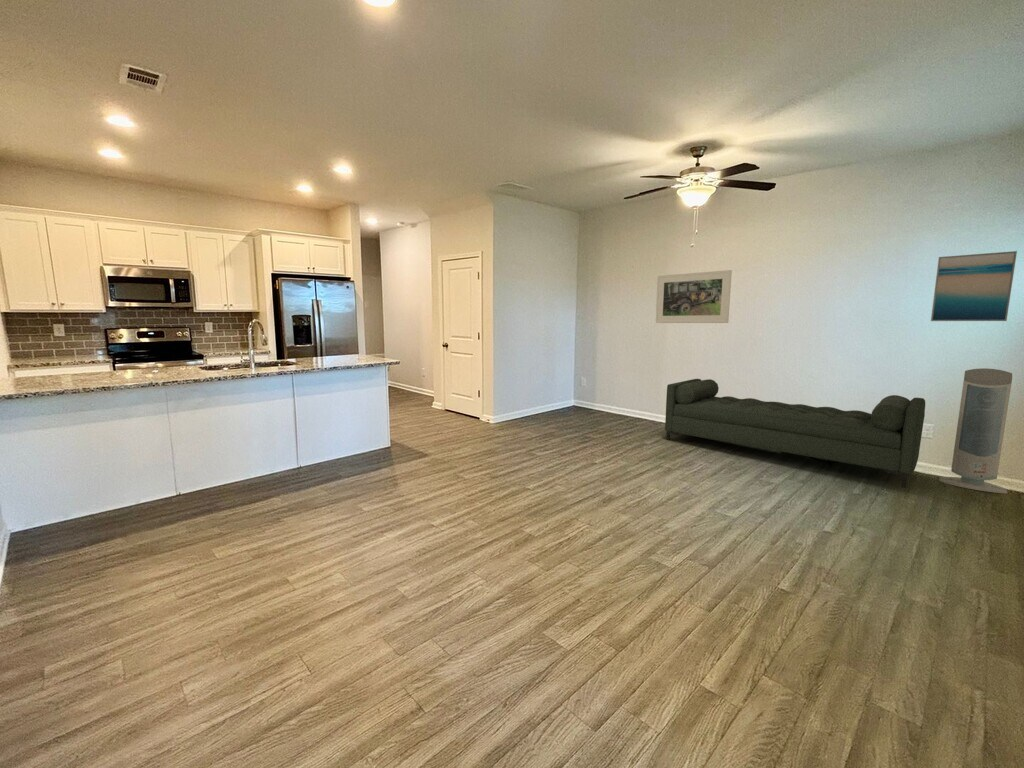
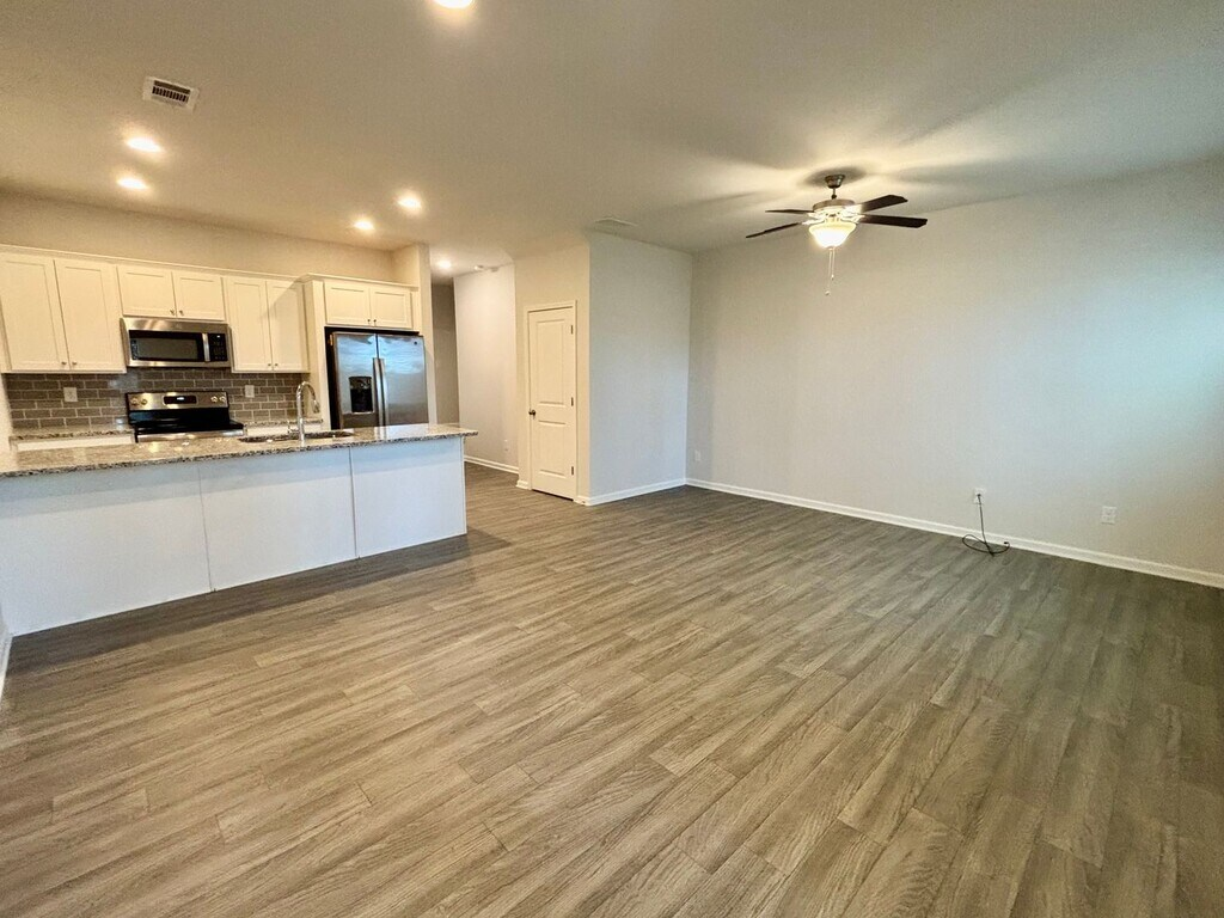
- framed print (691, 298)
- sofa (780, 421)
- wall art (971, 288)
- air purifier (979, 428)
